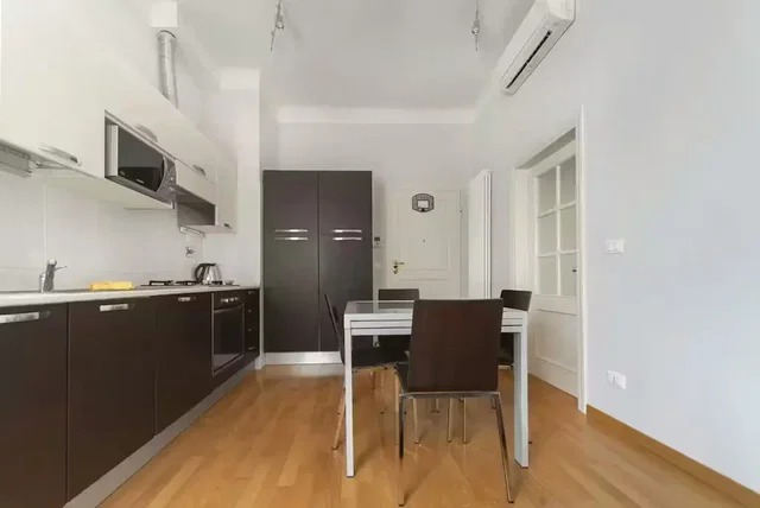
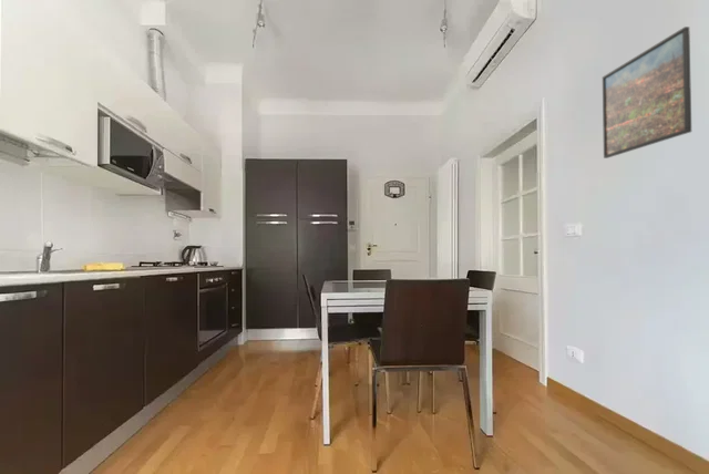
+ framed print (640, 101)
